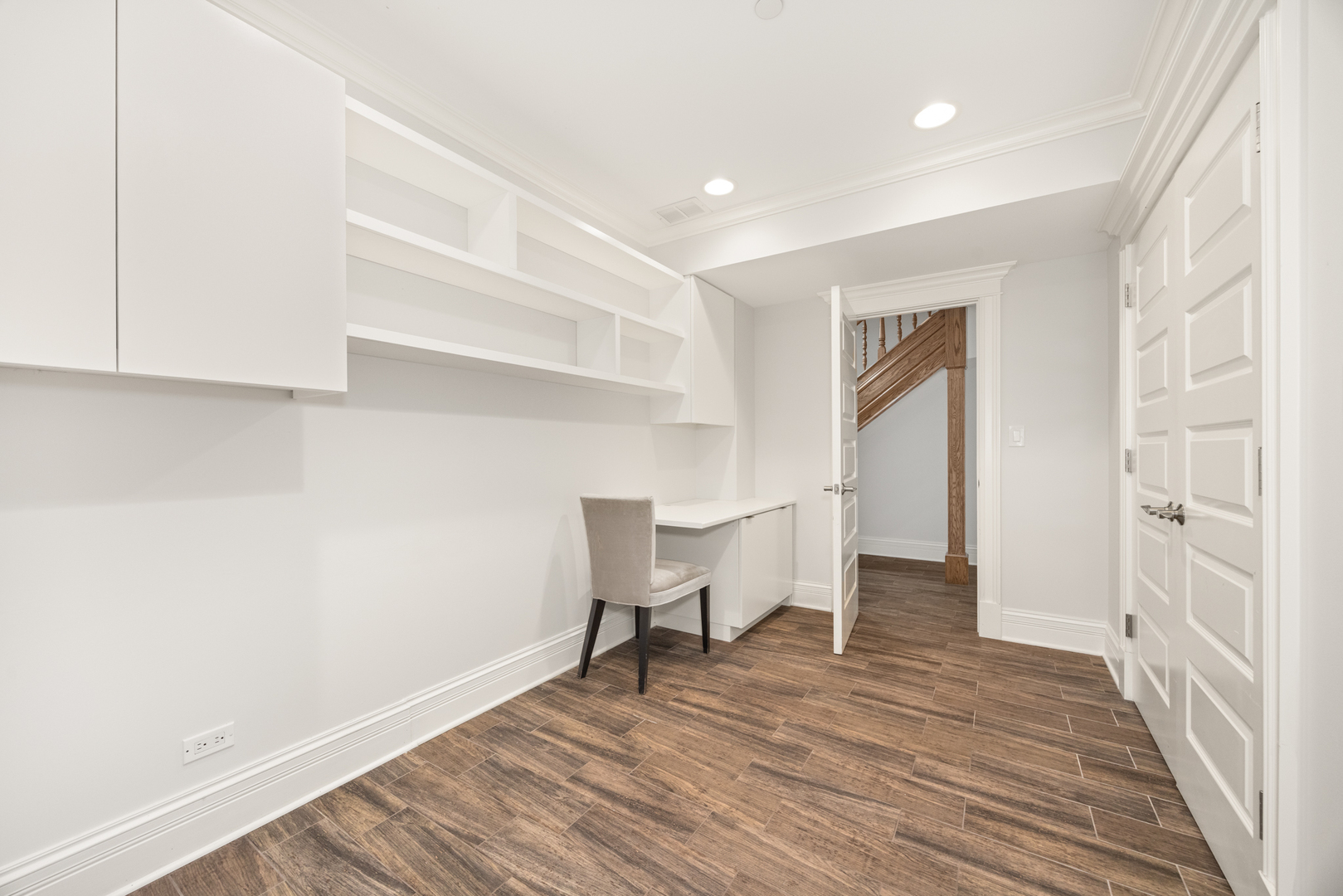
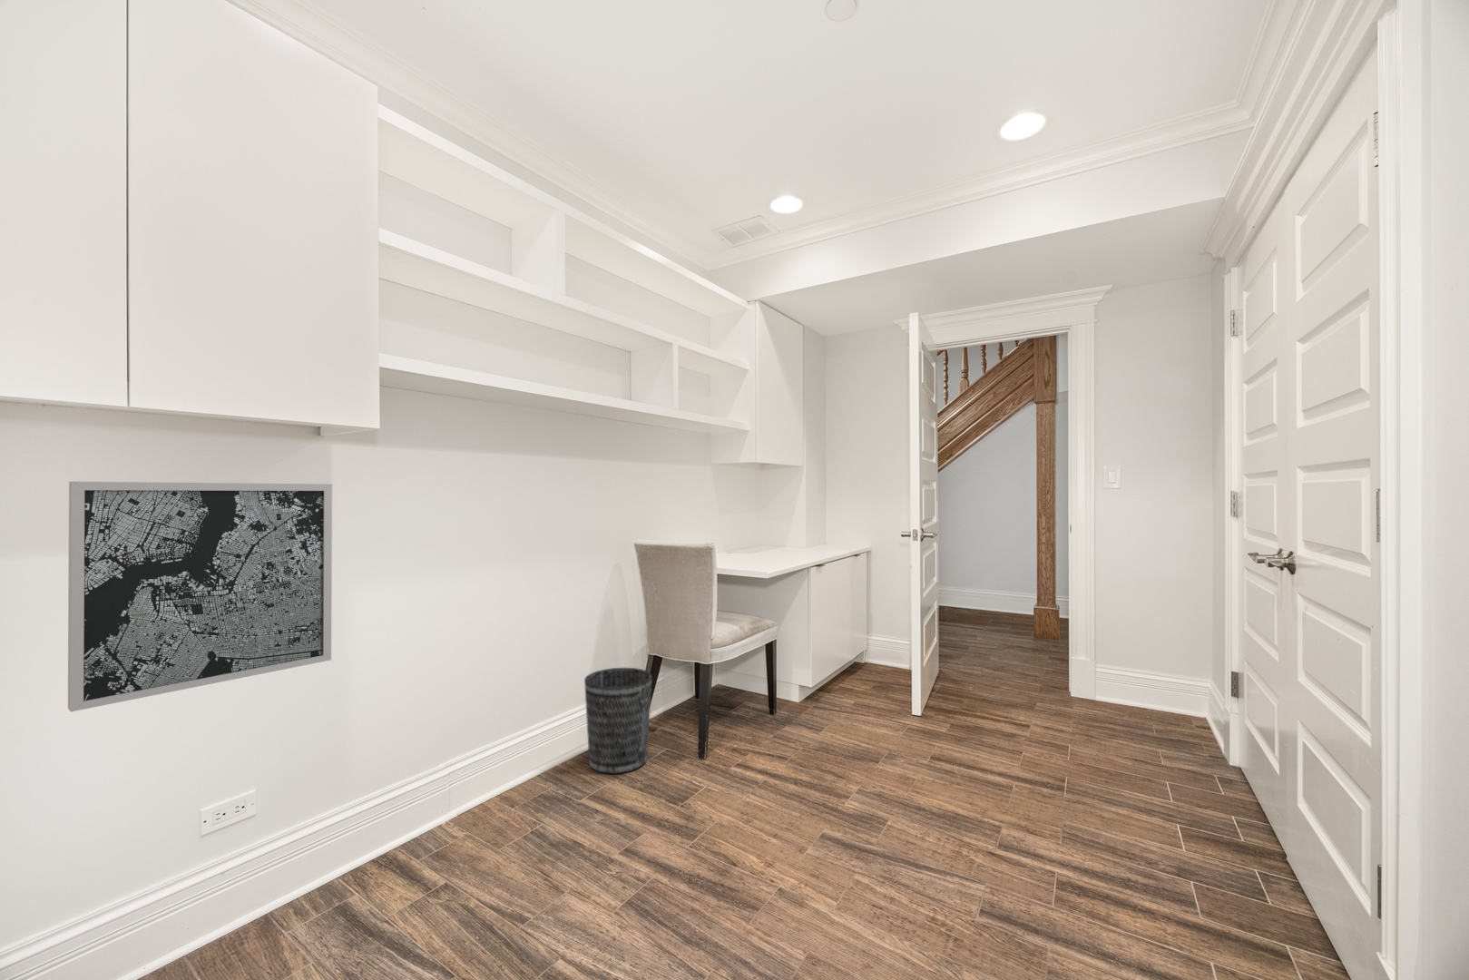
+ wastebasket (618, 719)
+ wall art (215, 582)
